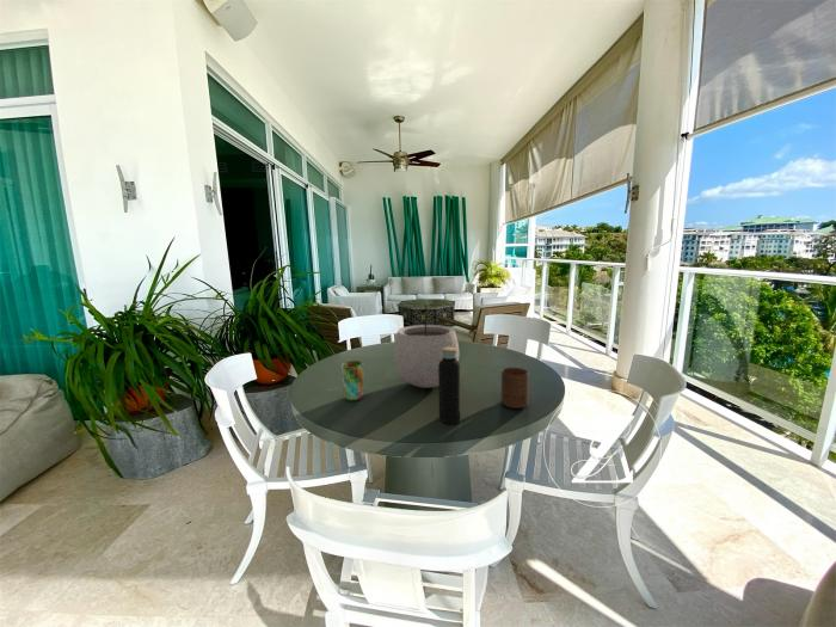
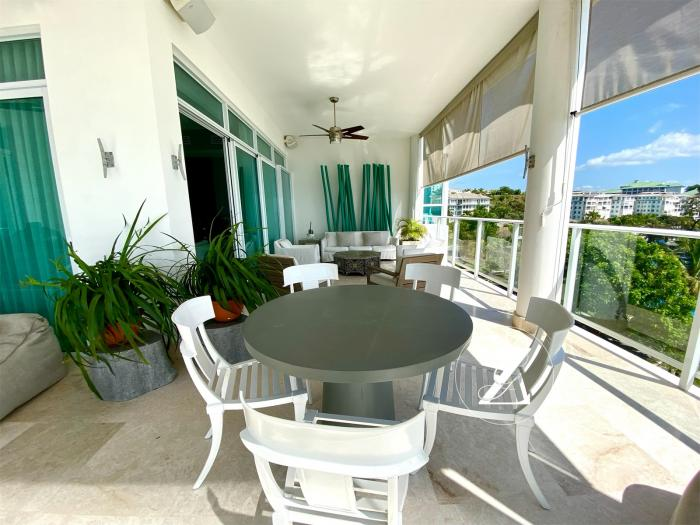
- cup (511, 386)
- plant pot (425, 345)
- water bottle (449, 380)
- cup (352, 381)
